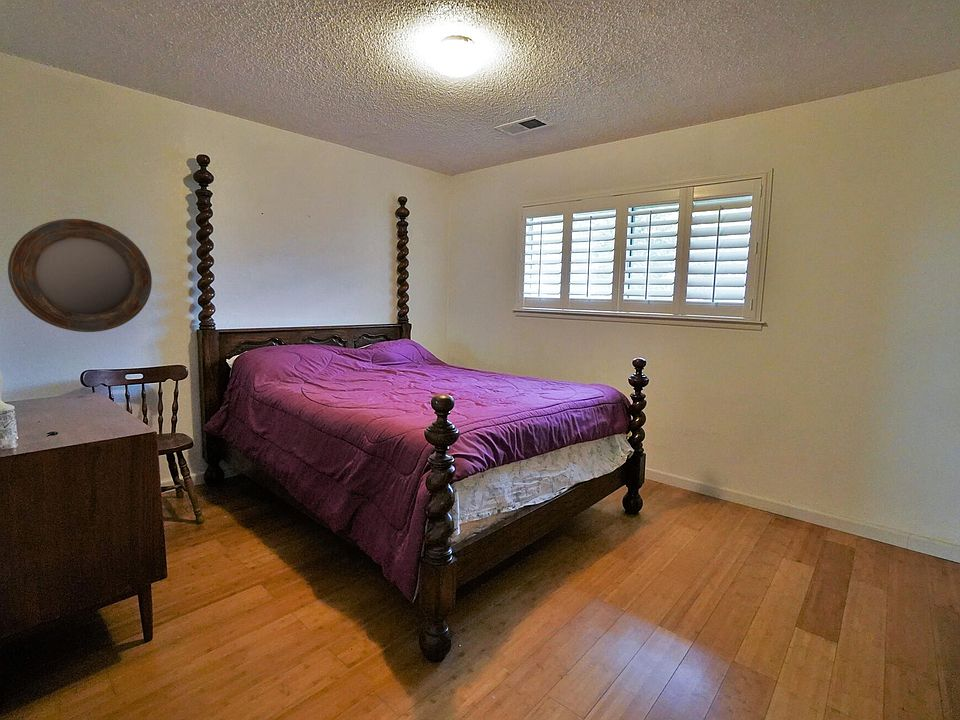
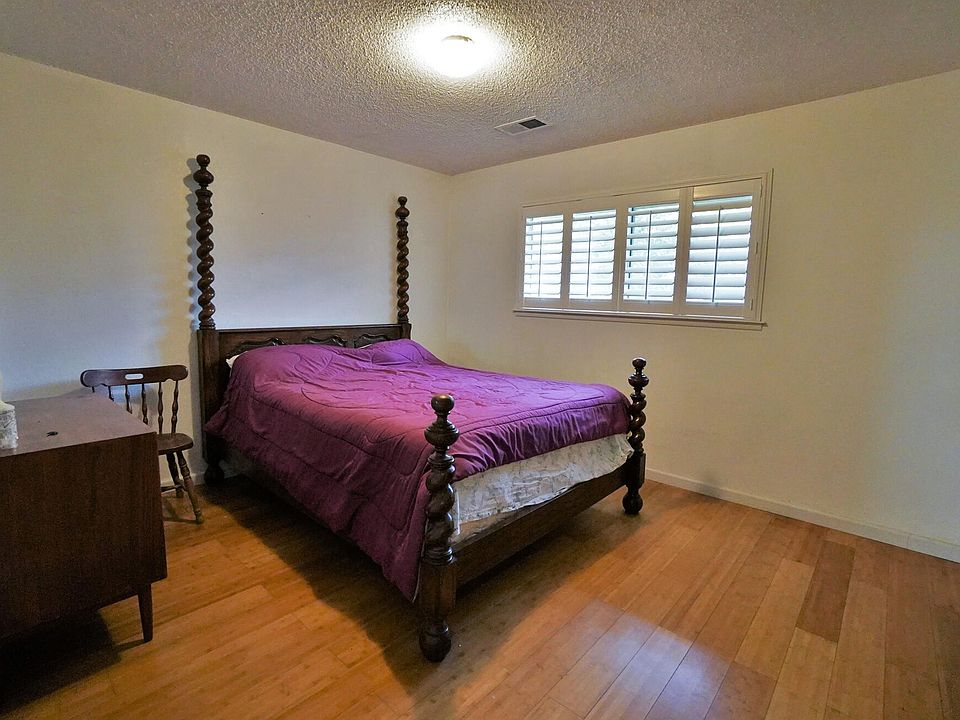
- home mirror (85, 276)
